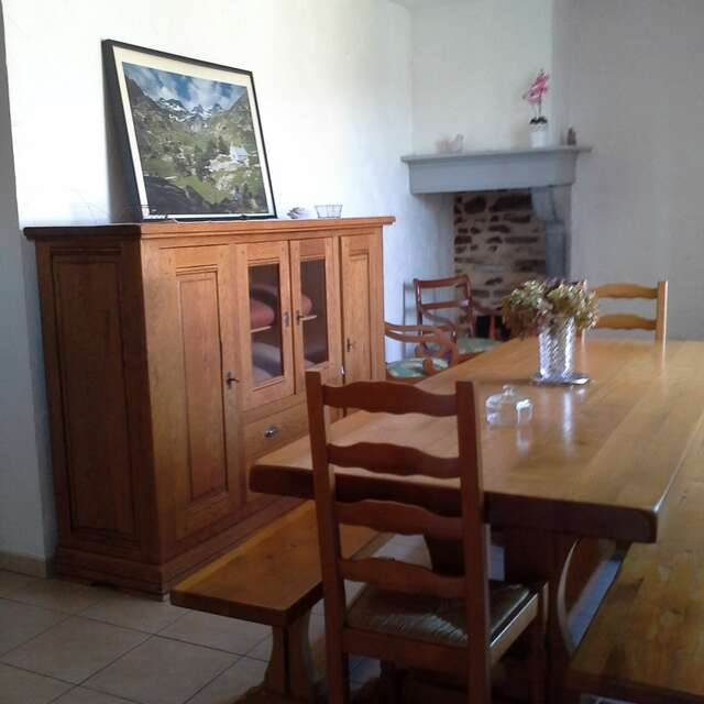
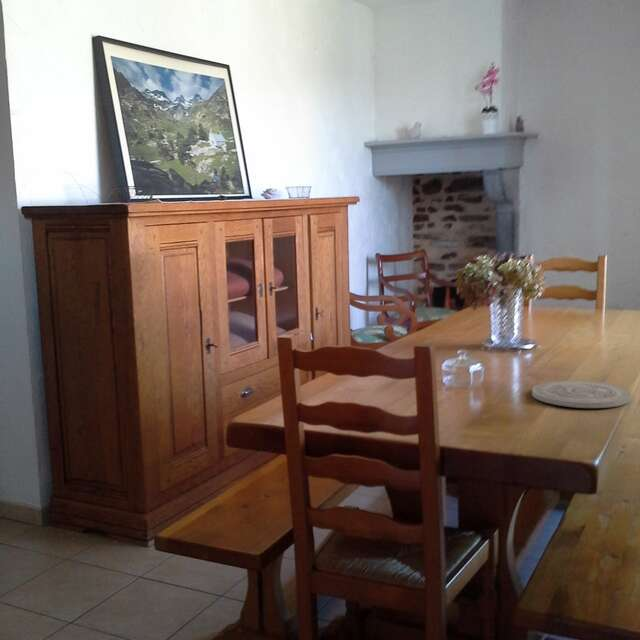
+ plate (580, 393)
